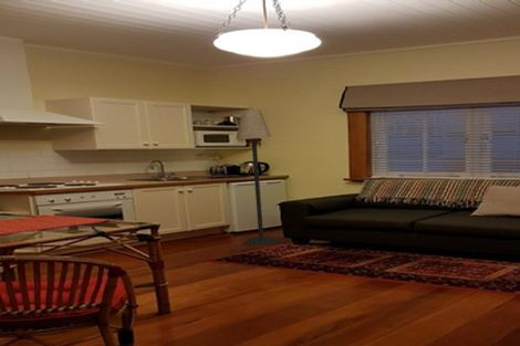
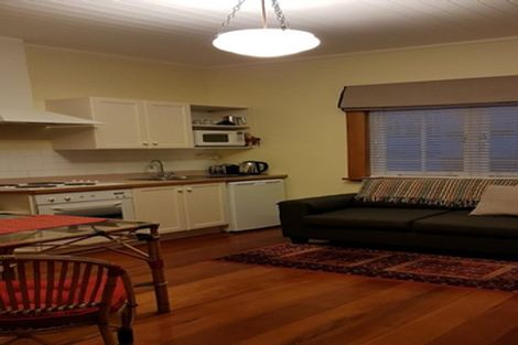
- floor lamp (257, 177)
